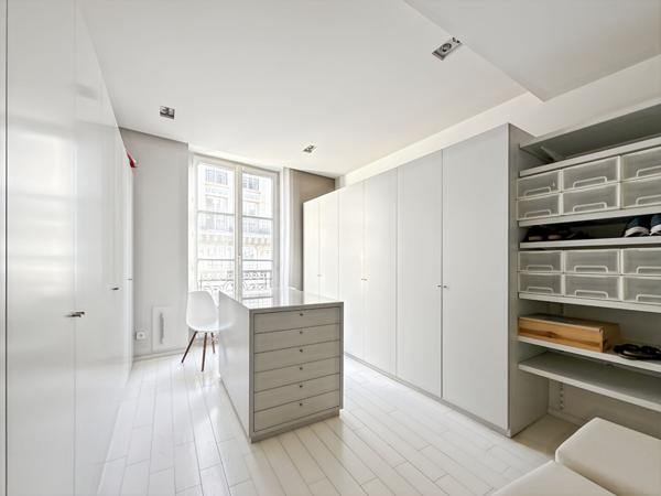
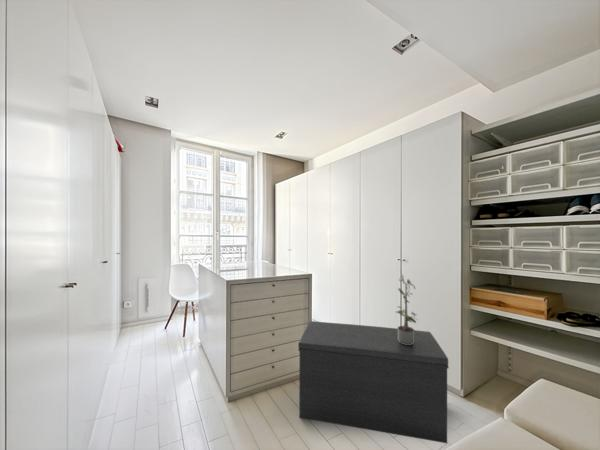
+ bench (367, 372)
+ potted plant (406, 306)
